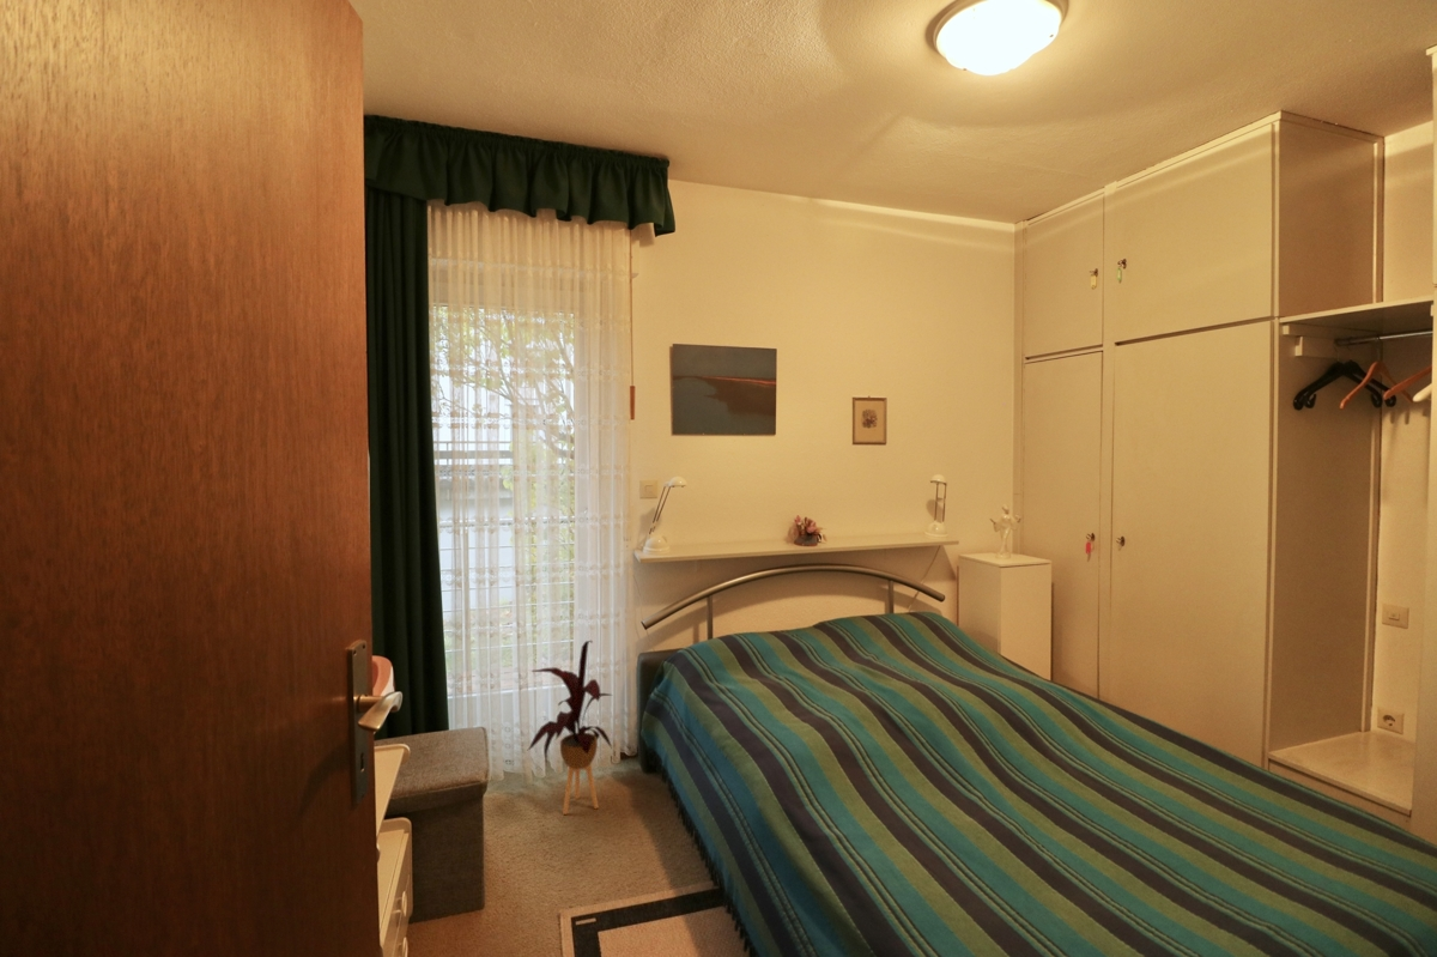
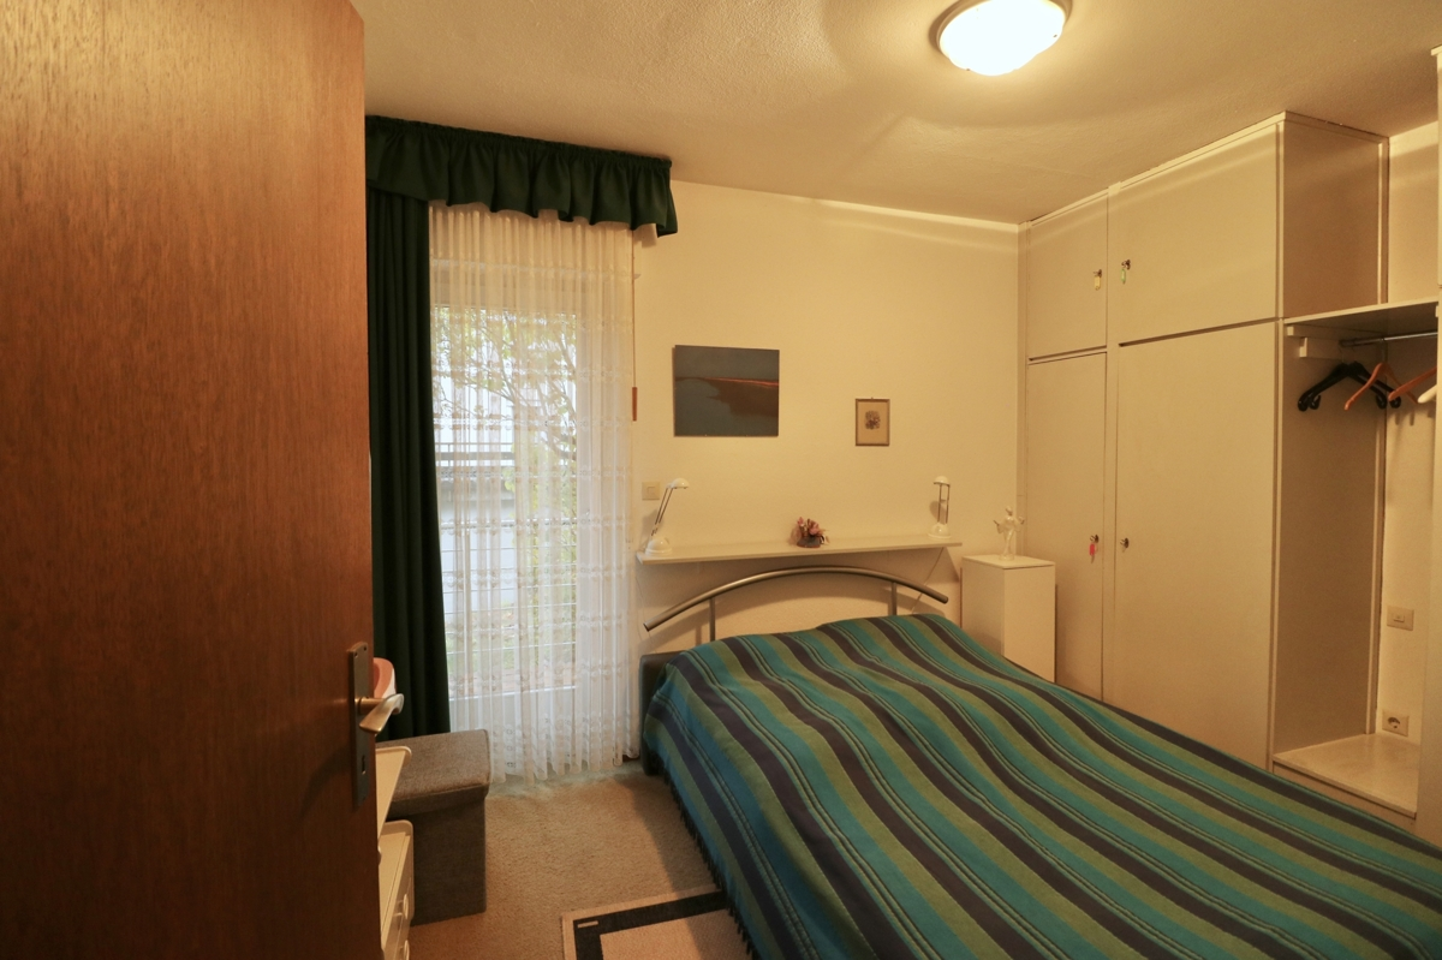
- house plant (570, 725)
